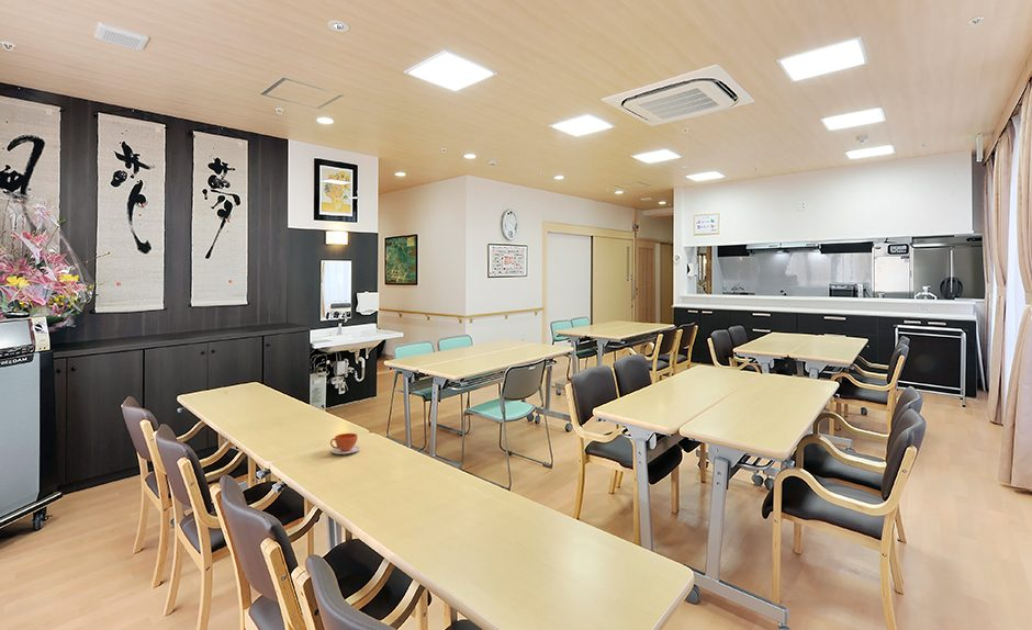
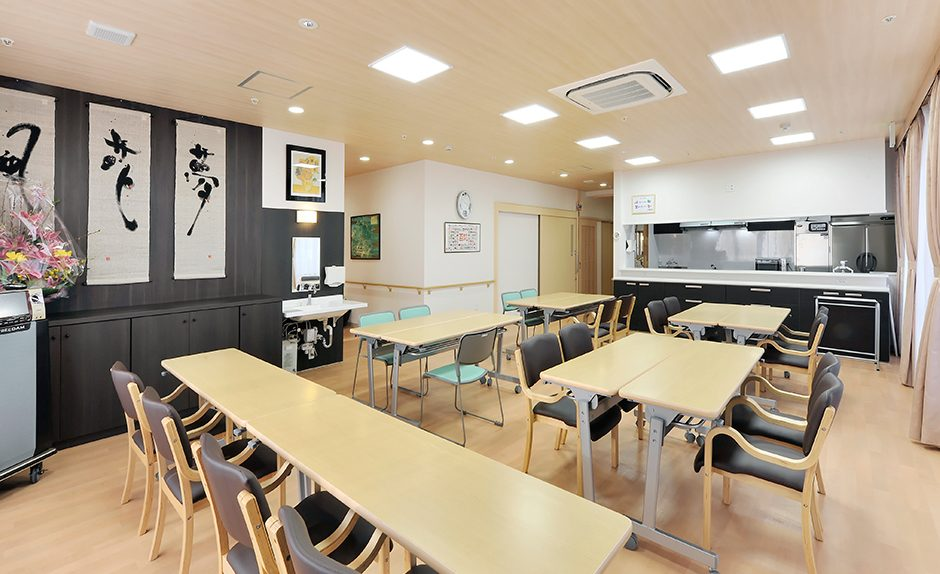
- teacup (345, 443)
